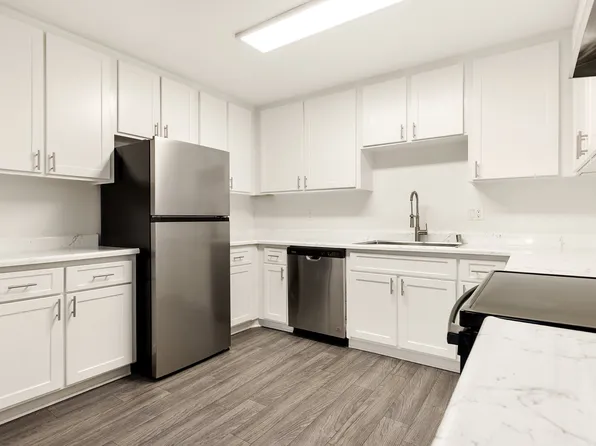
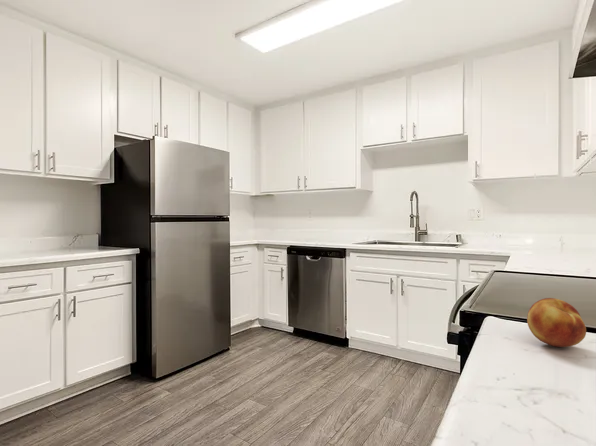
+ fruit (554, 322)
